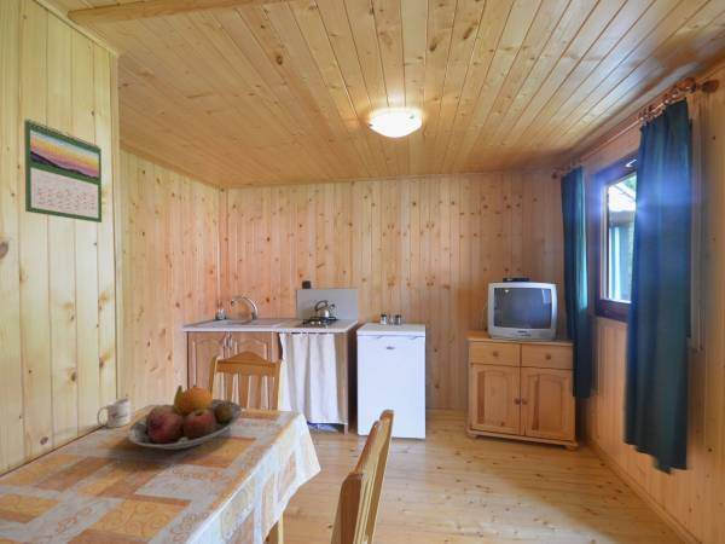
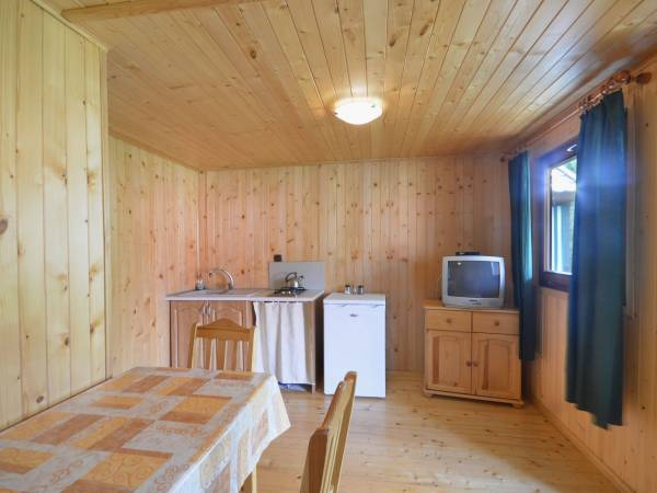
- fruit bowl (188, 415)
- calendar (66, 174)
- mug (114, 413)
